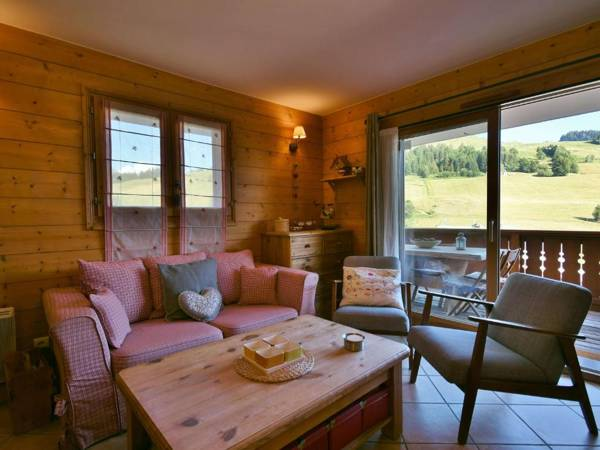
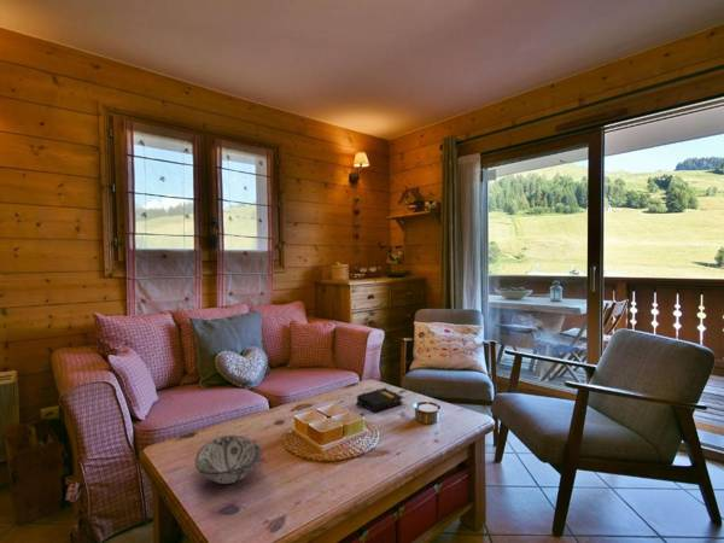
+ decorative bowl (229, 462)
+ book (376, 398)
